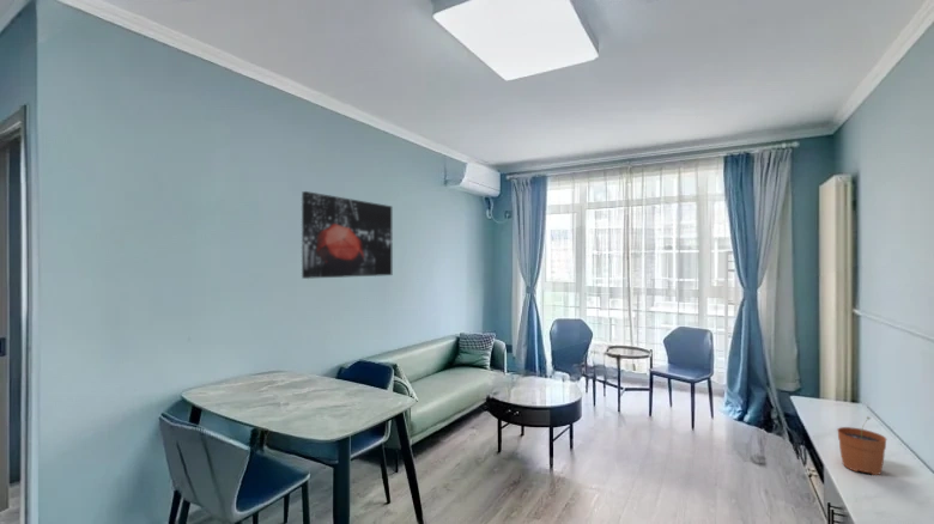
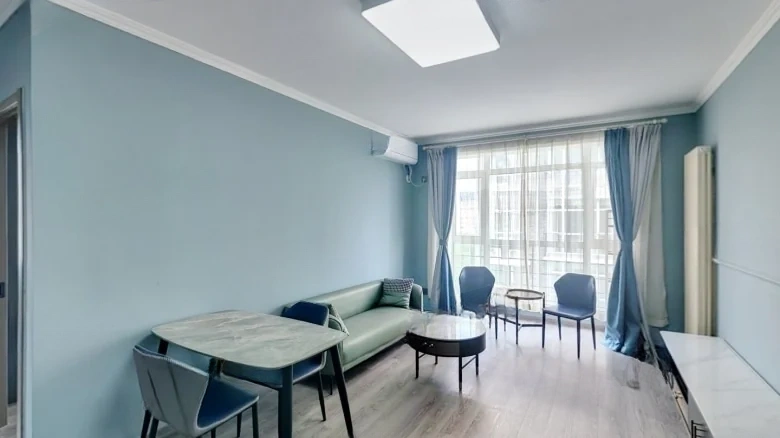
- wall art (352, 238)
- plant pot (861, 441)
